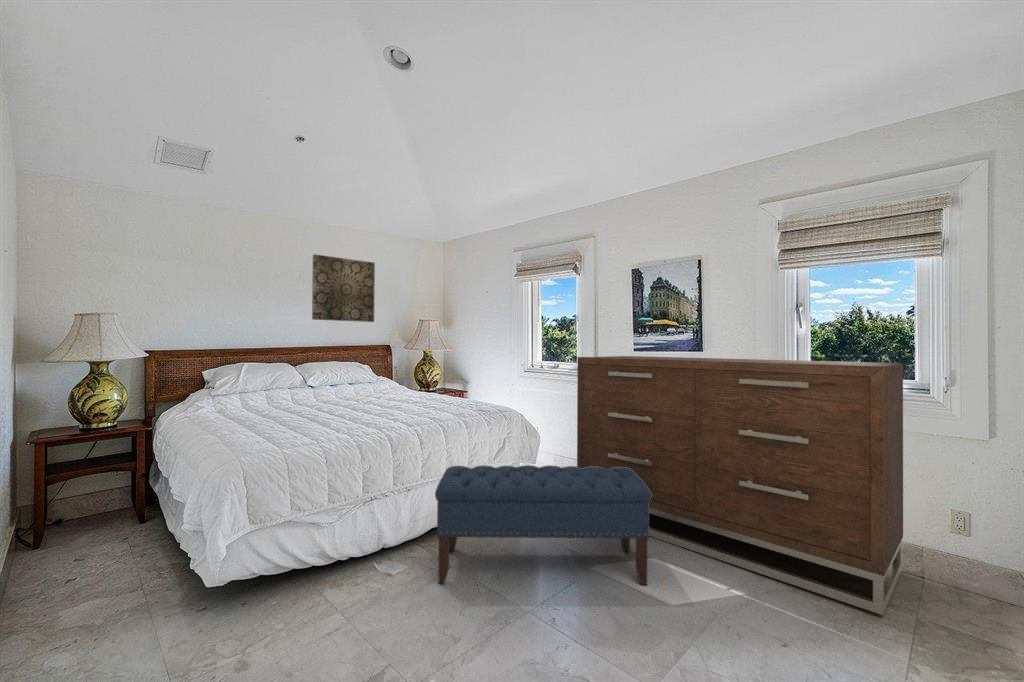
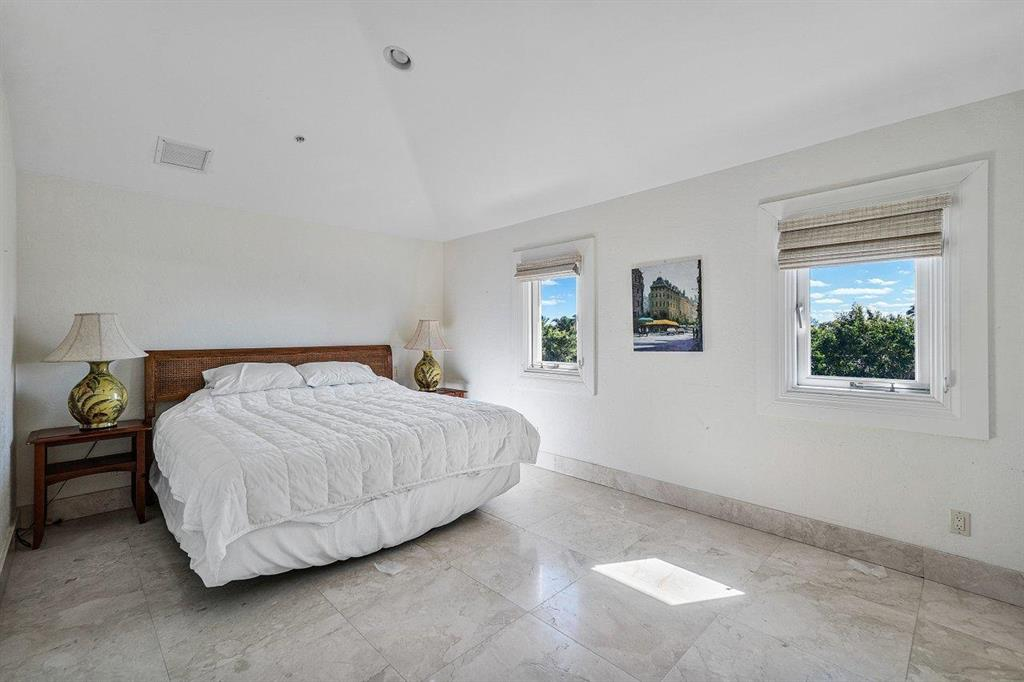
- dresser (715, 448)
- bench (540, 518)
- wall art (344, 289)
